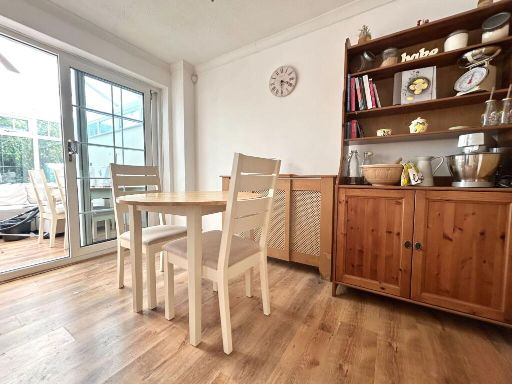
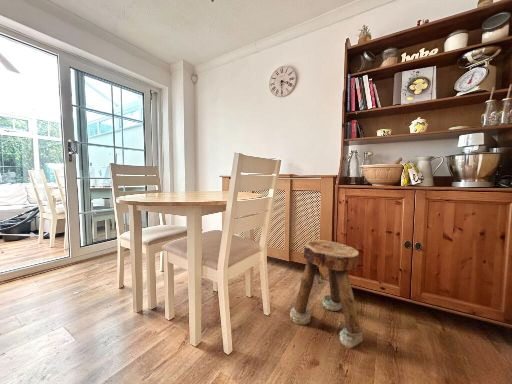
+ stool (332, 283)
